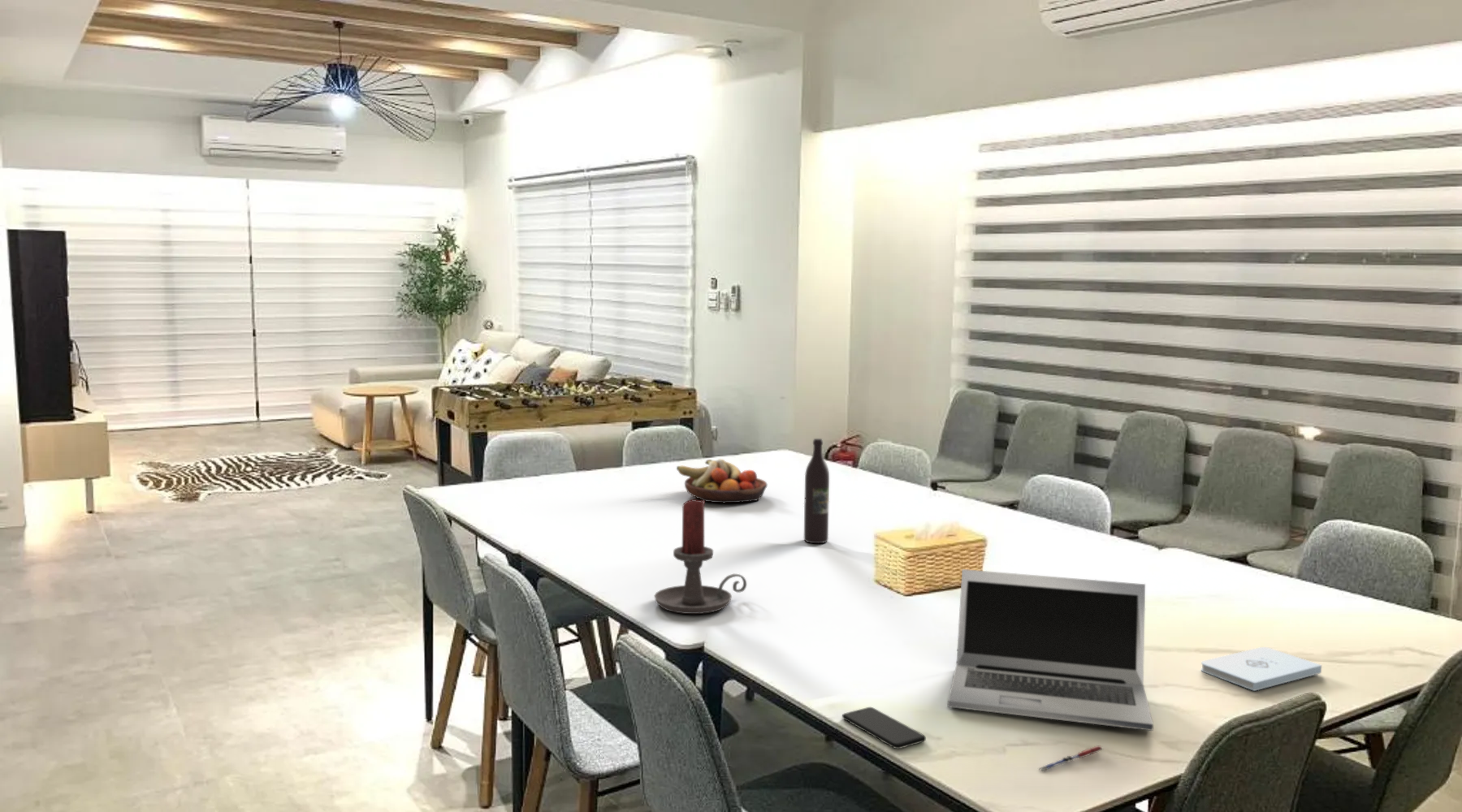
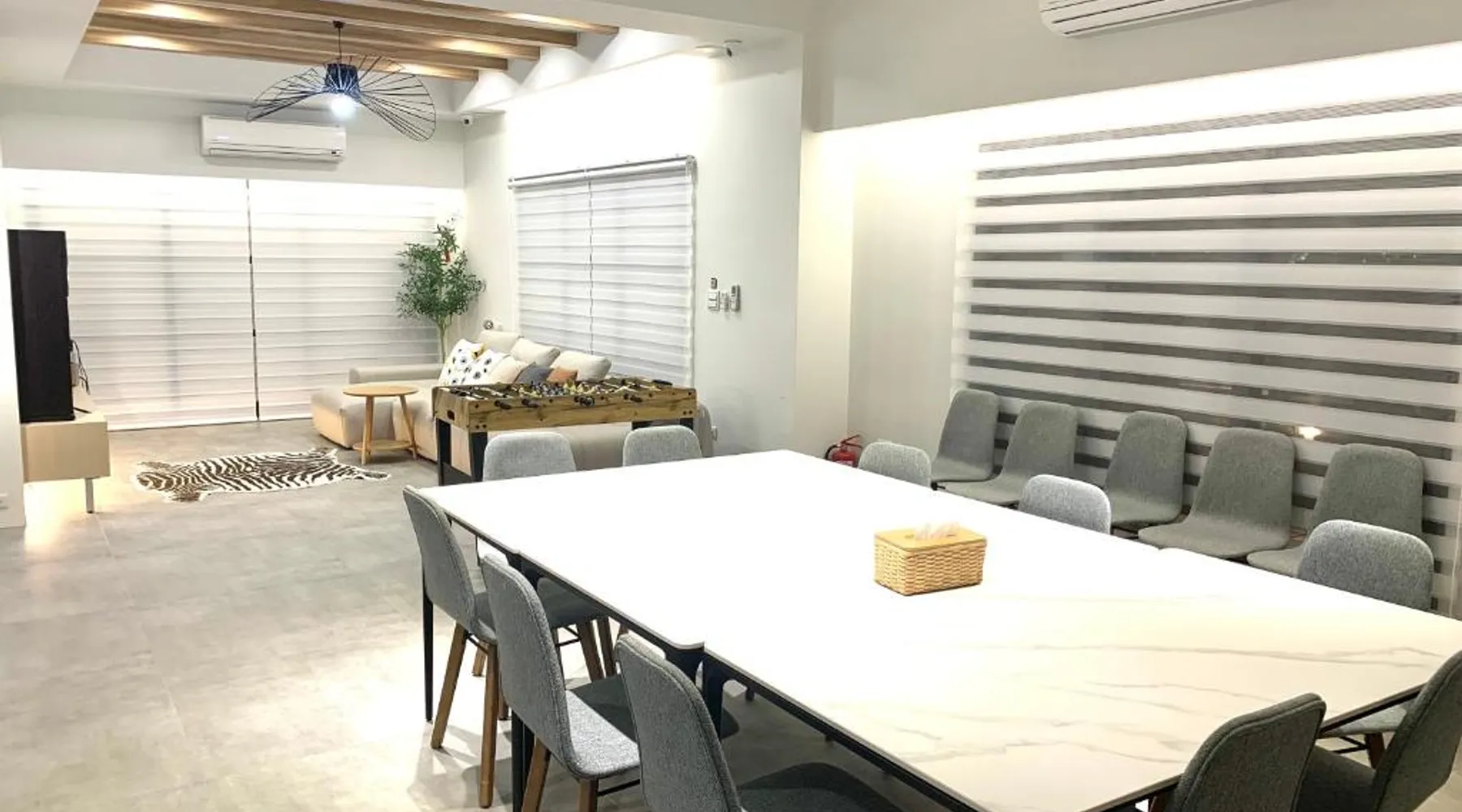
- pen (1071, 757)
- candle holder (703, 551)
- smartphone (883, 727)
- laptop (1049, 644)
- fruit bowl (725, 479)
- notepad (1259, 667)
- wine bottle (816, 490)
